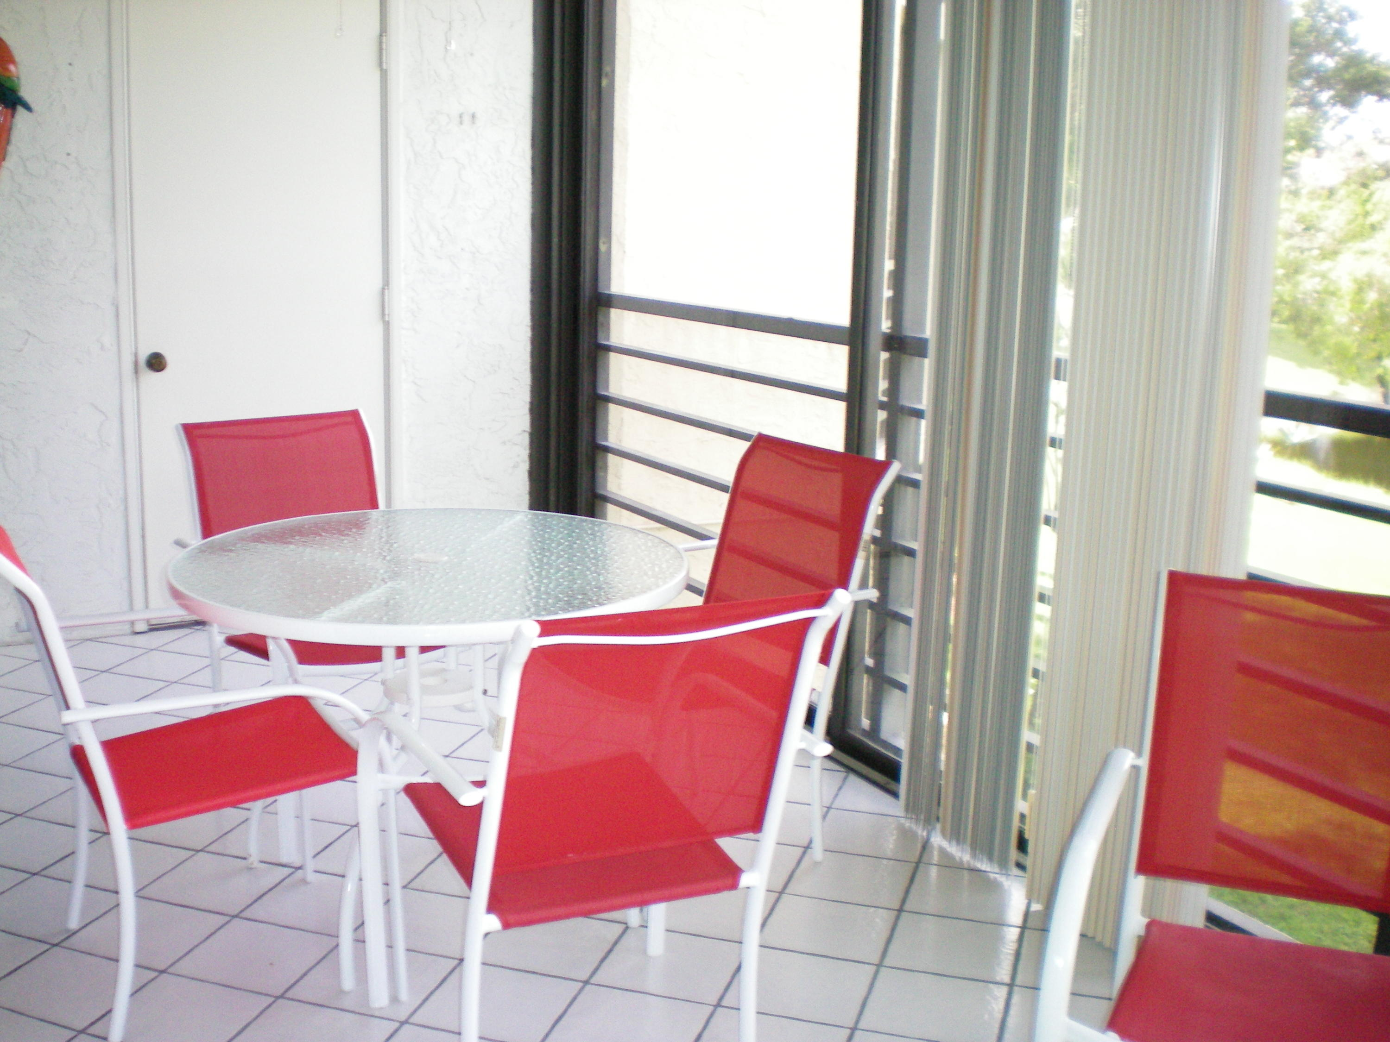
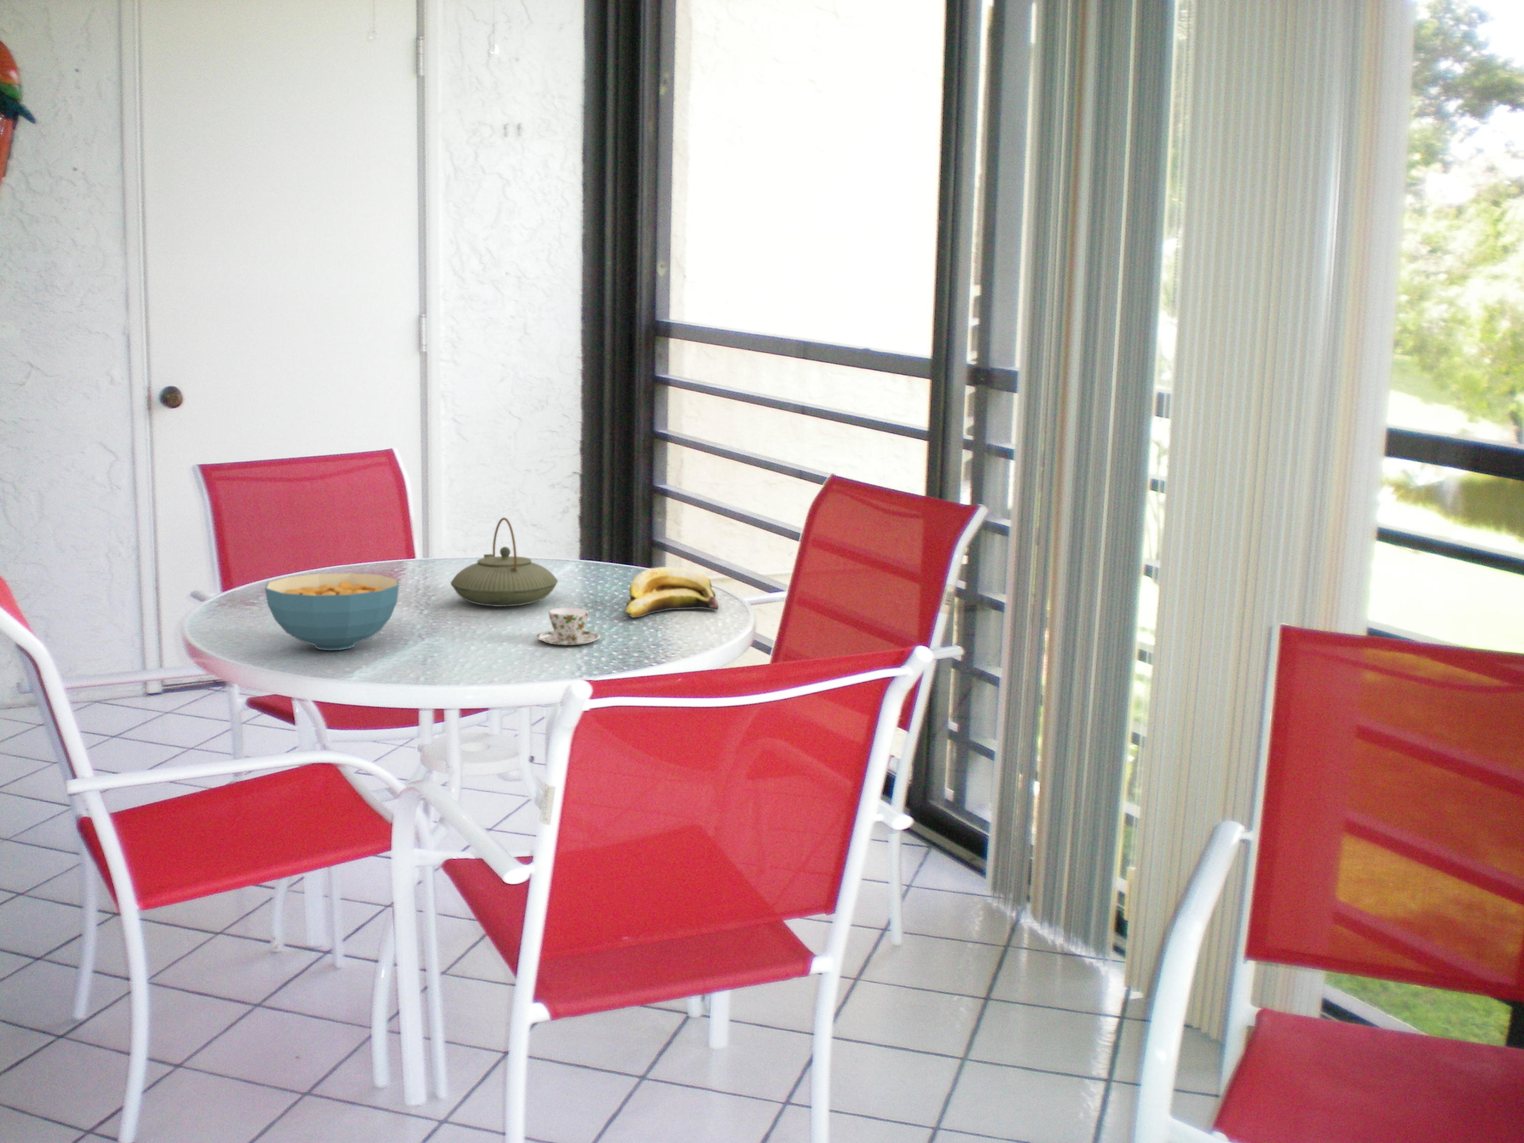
+ teapot (503, 558)
+ cereal bowl (334, 615)
+ banana (672, 591)
+ teacup (569, 624)
